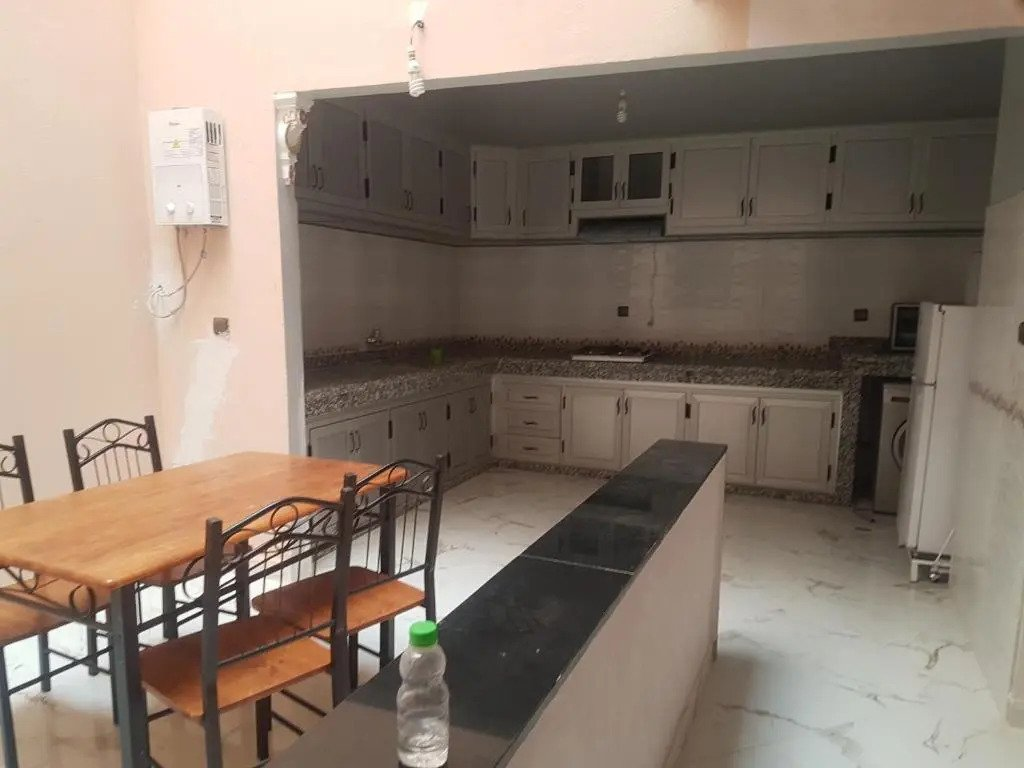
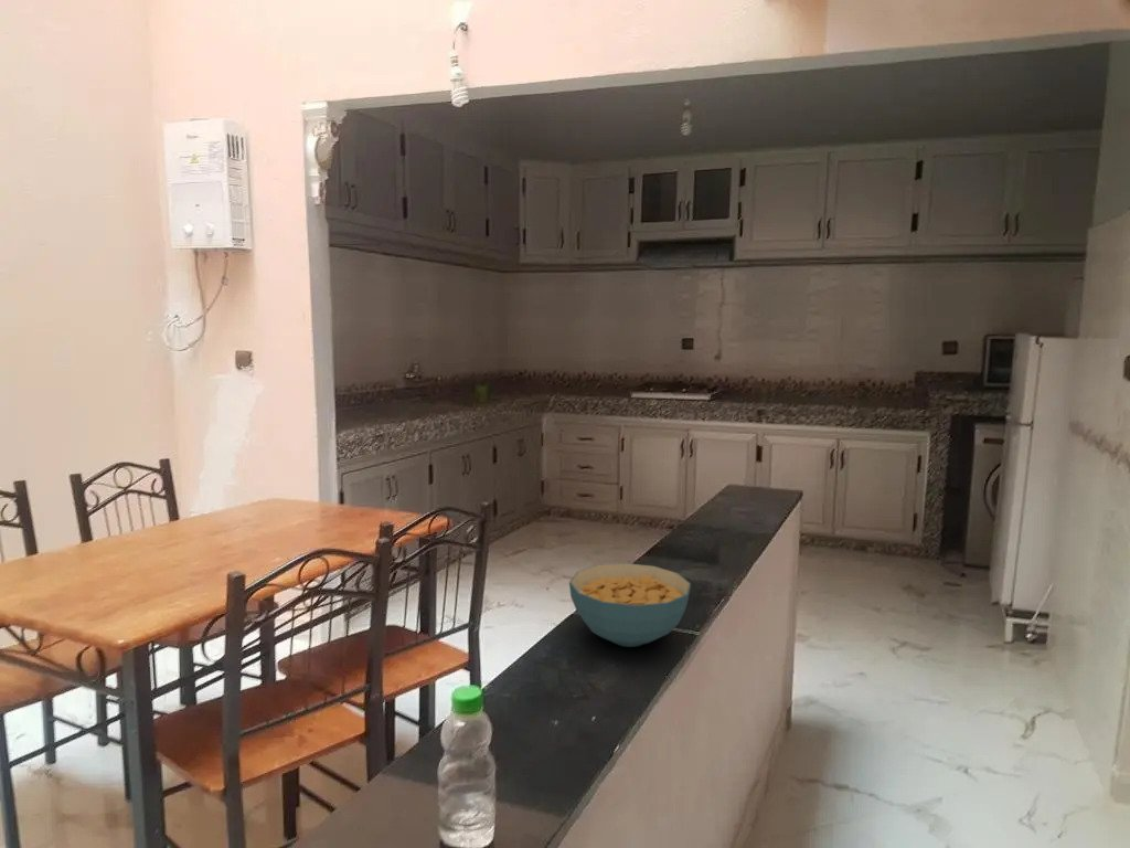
+ cereal bowl (629, 611)
